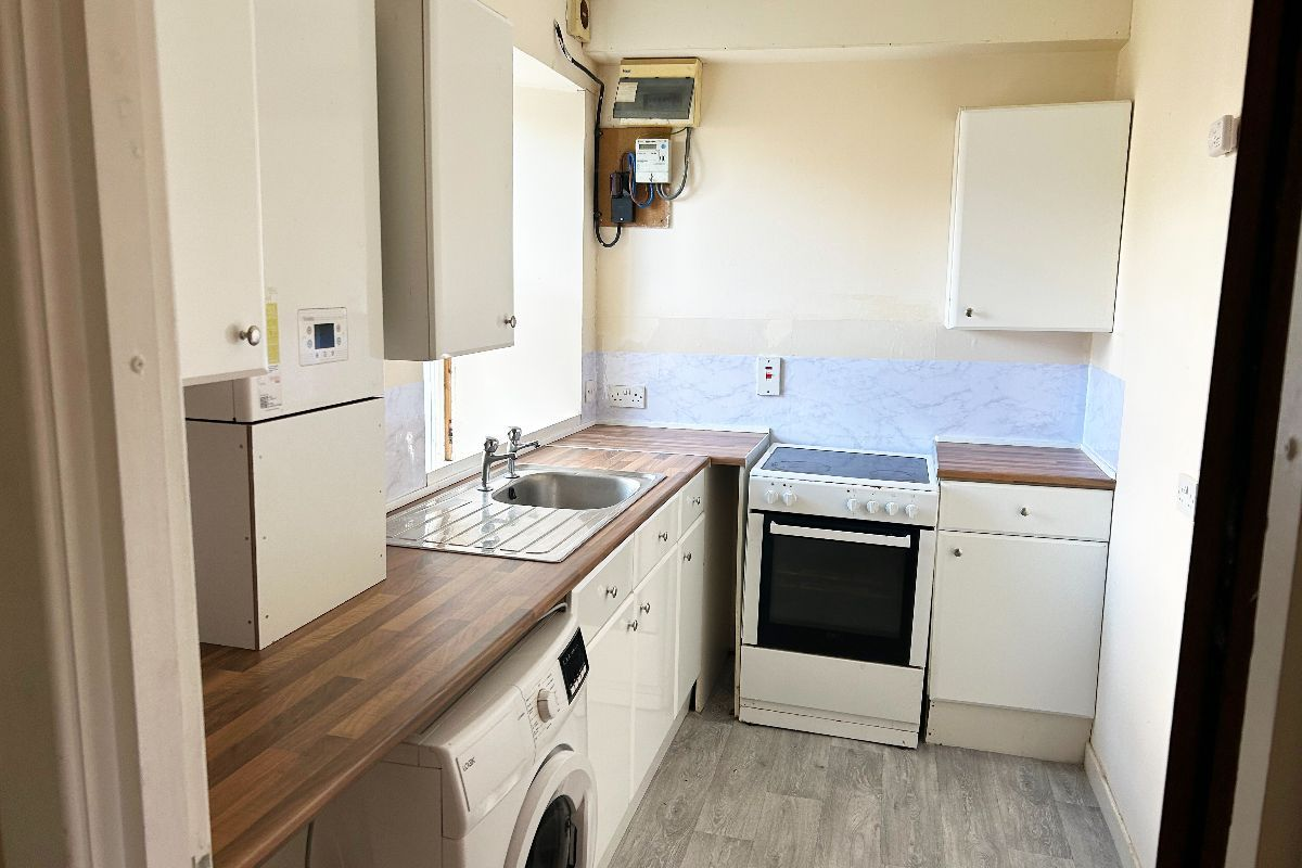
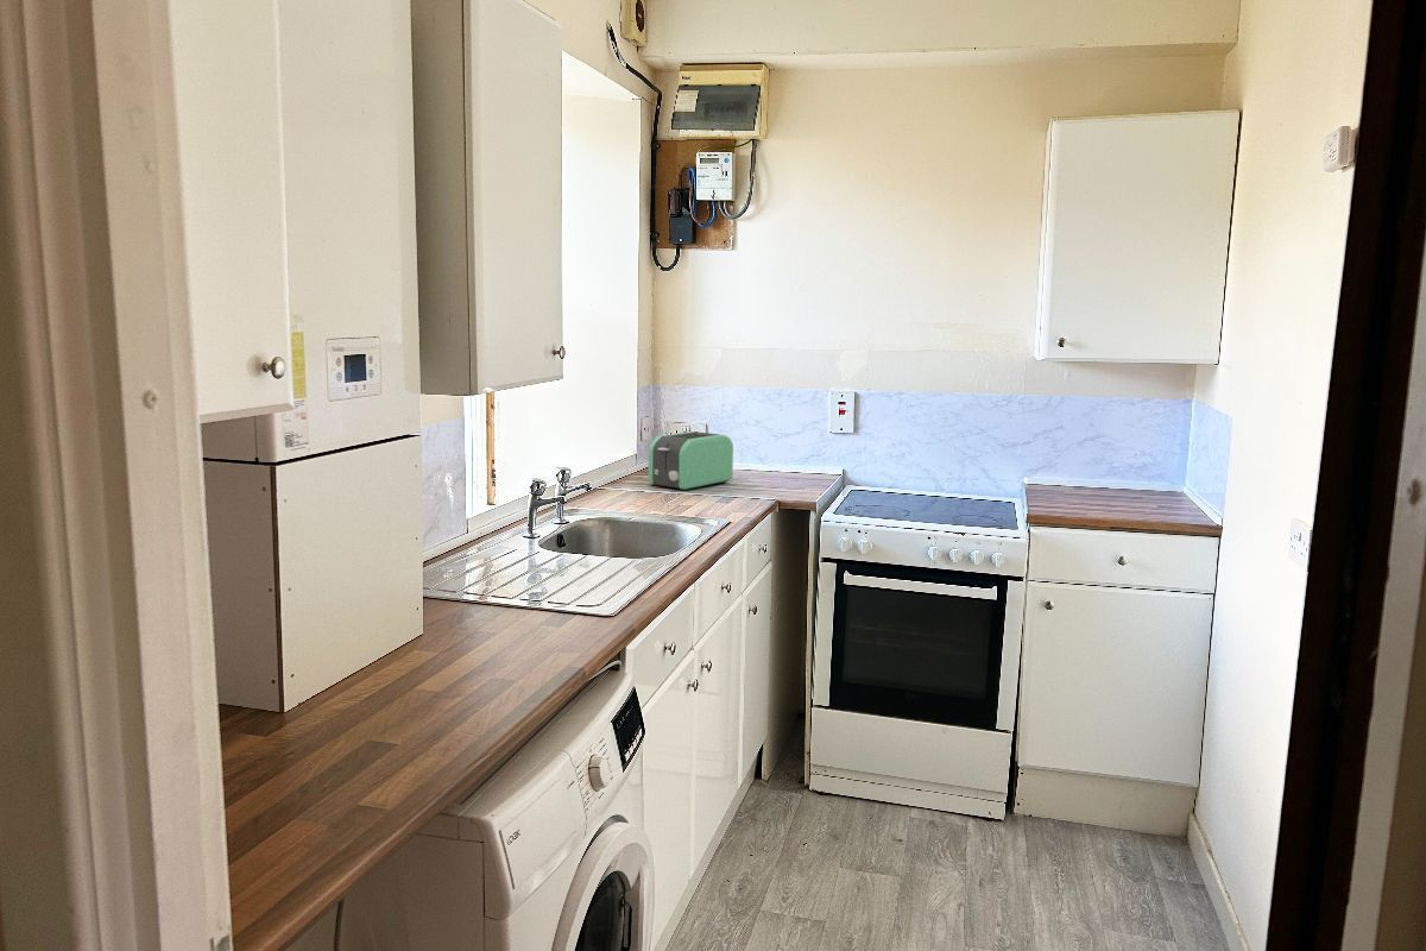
+ toaster (690, 459)
